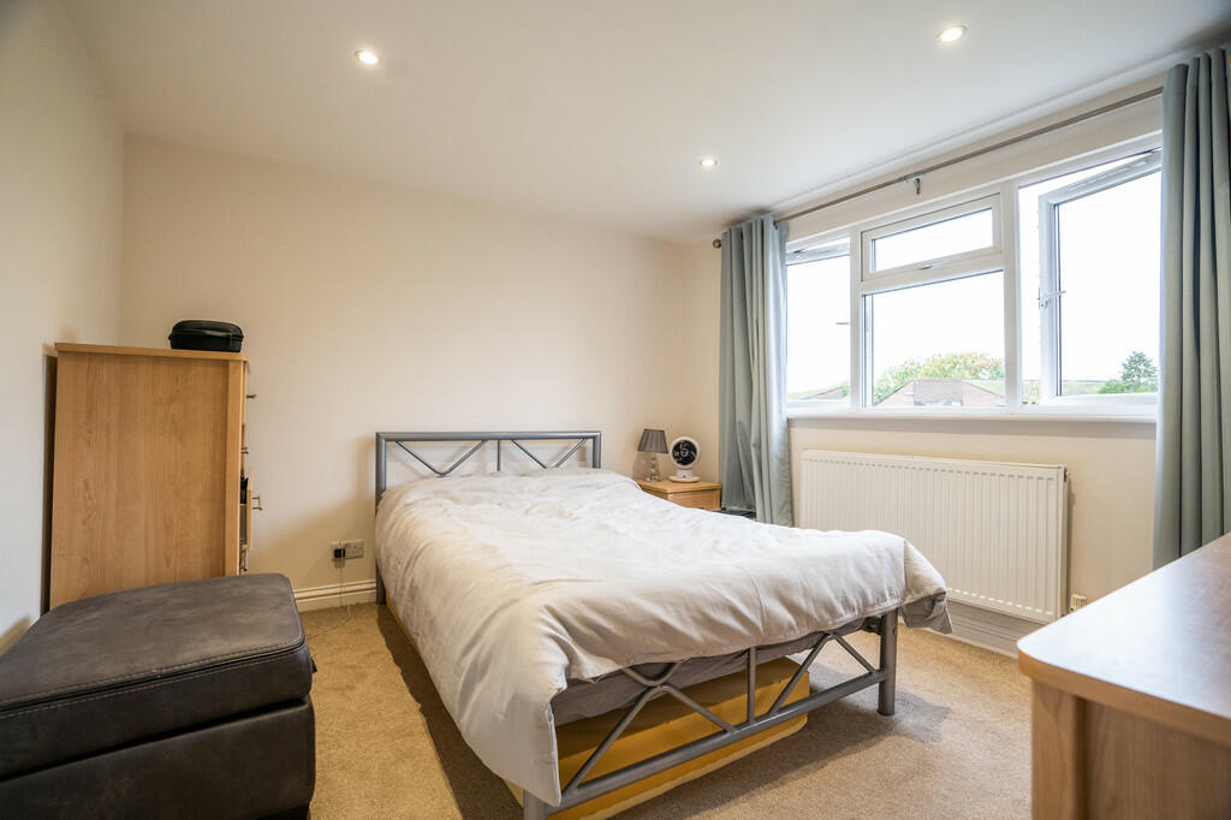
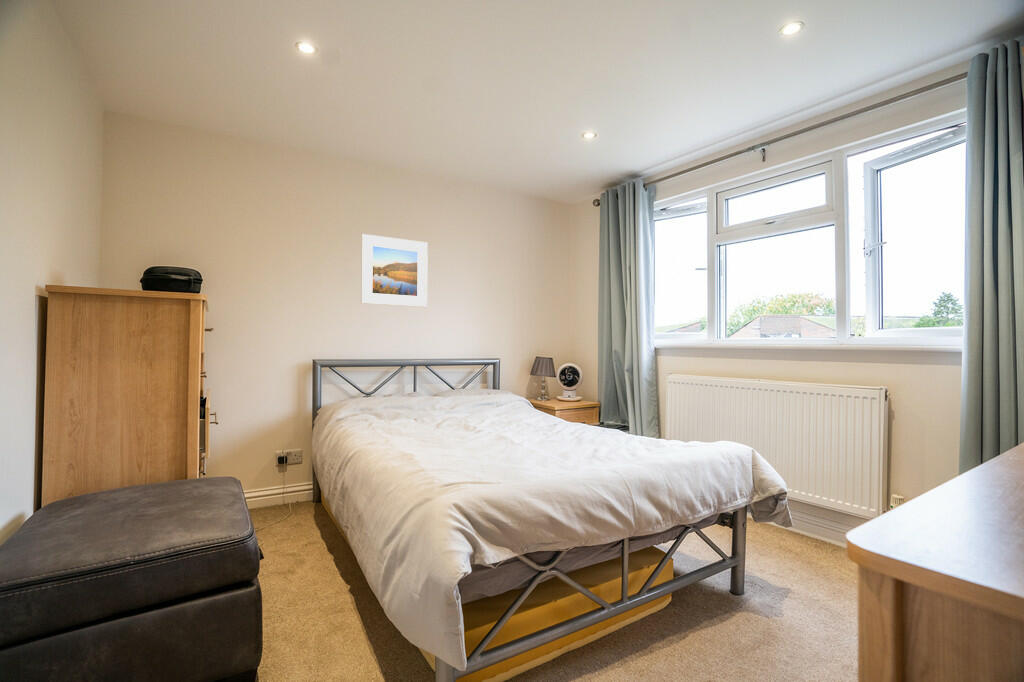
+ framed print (395, 271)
